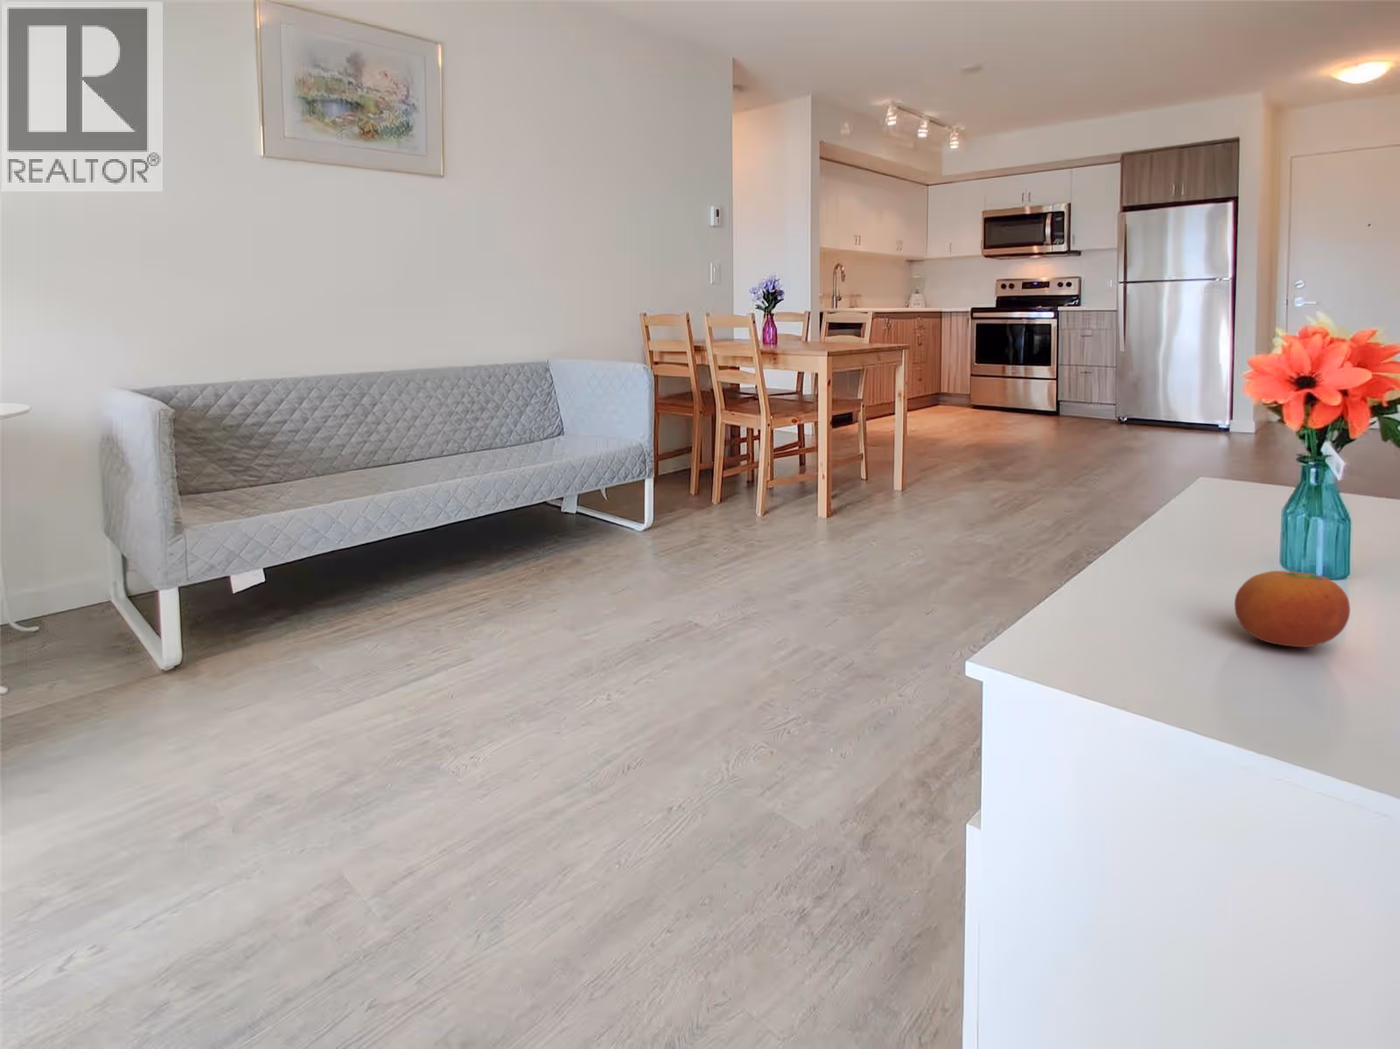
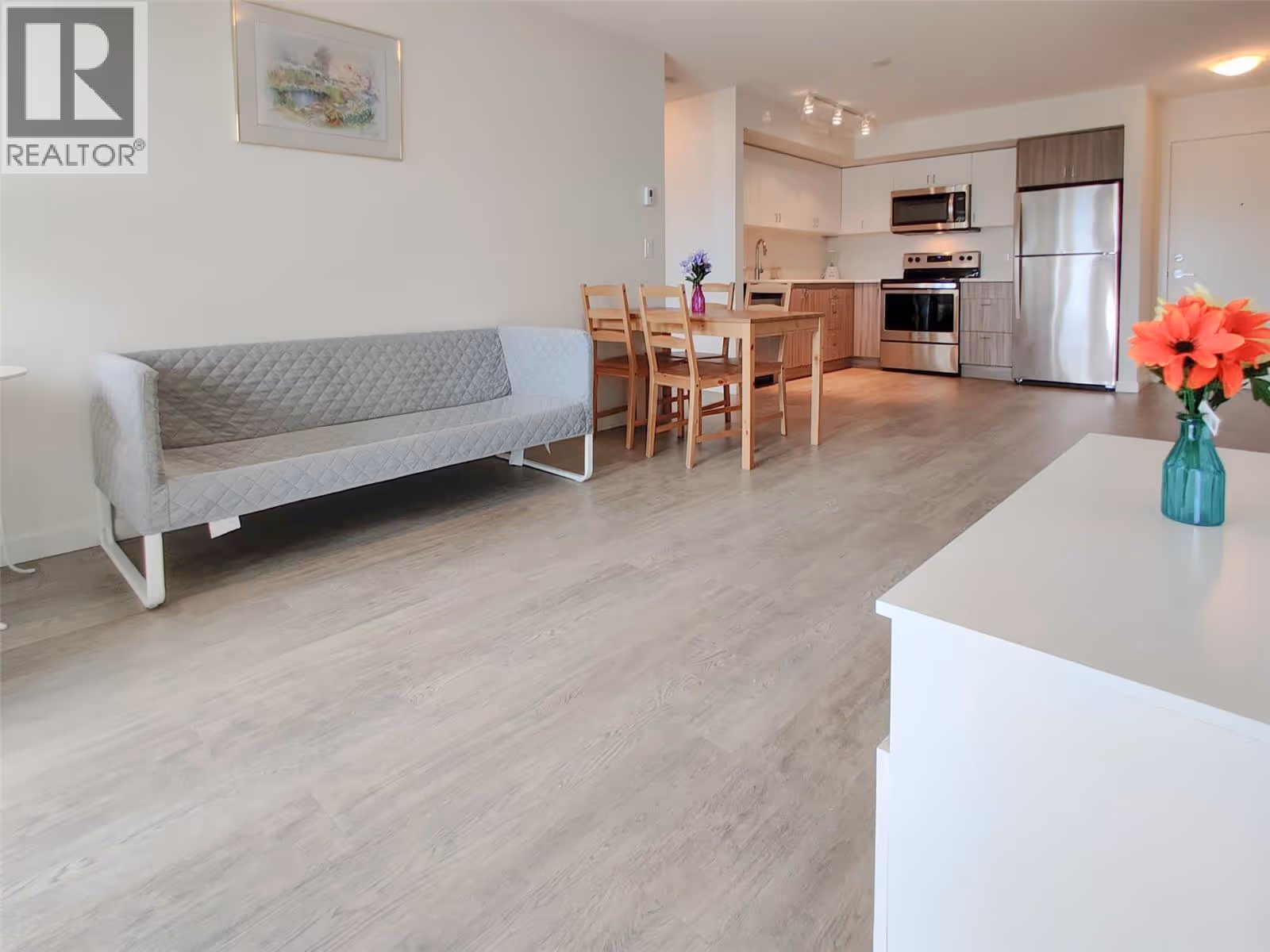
- fruit (1291, 608)
